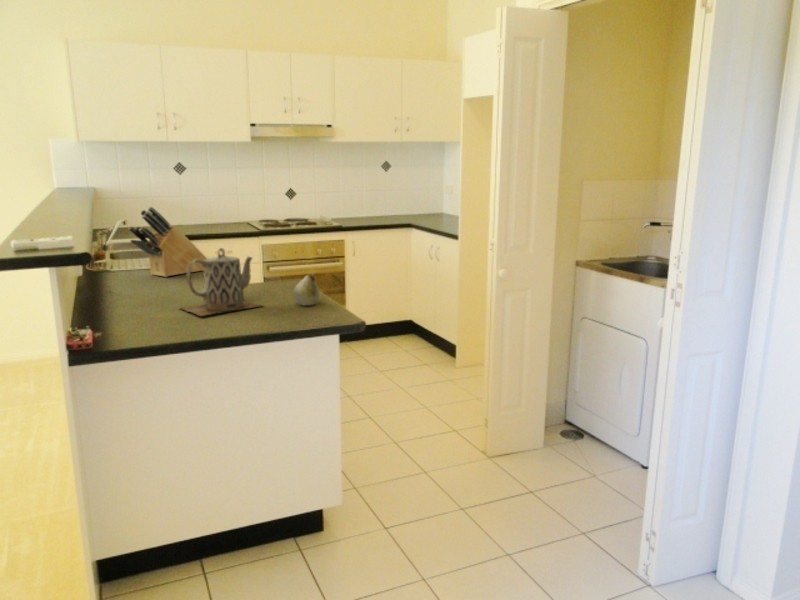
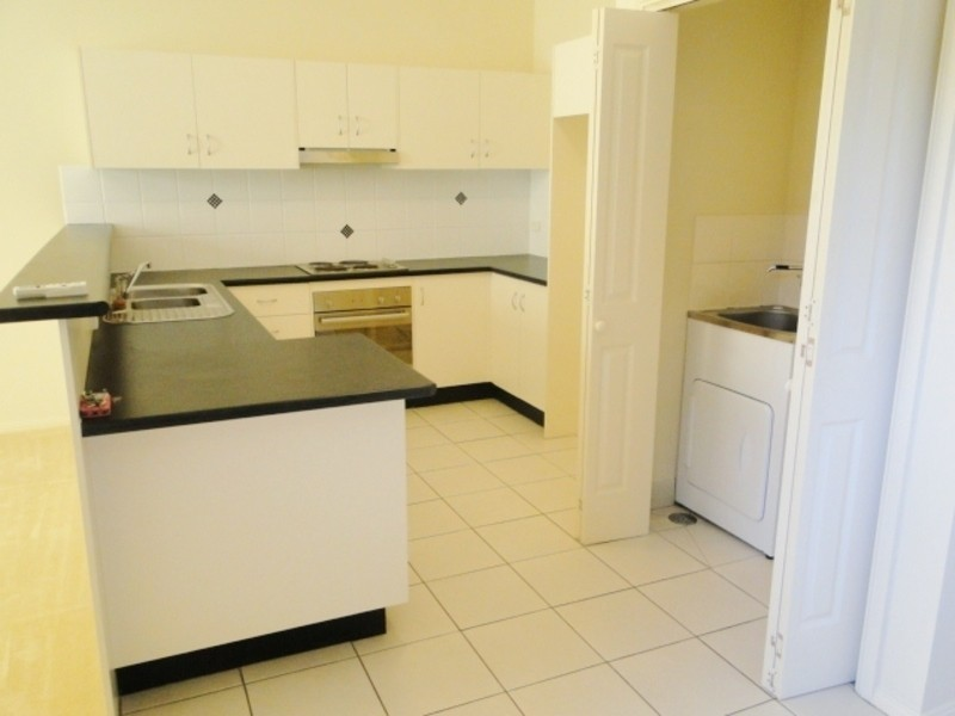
- fruit (306, 289)
- teapot (219, 277)
- knife block (171, 240)
